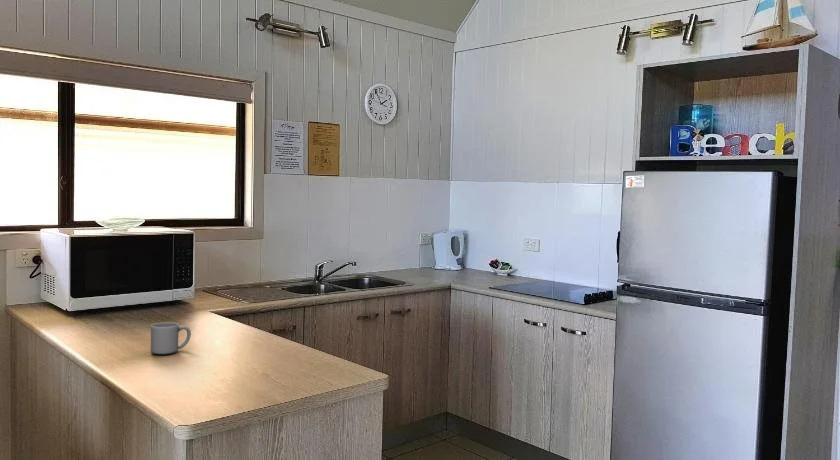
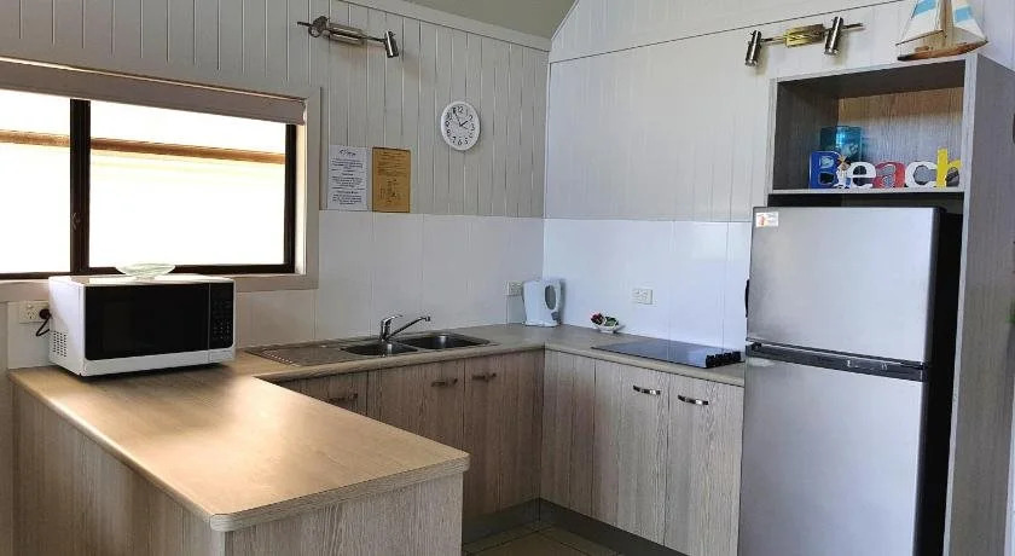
- mug (171, 337)
